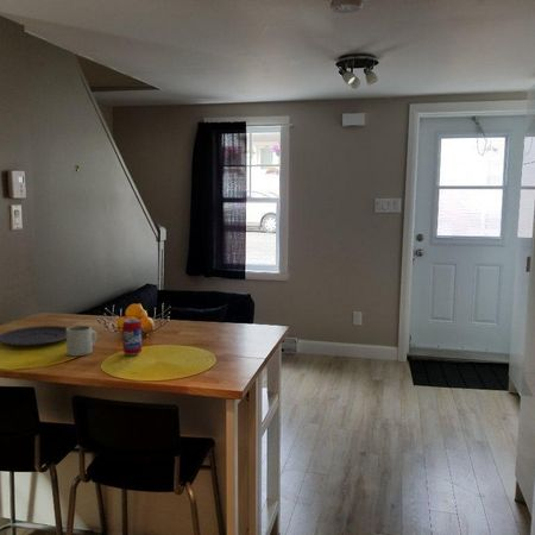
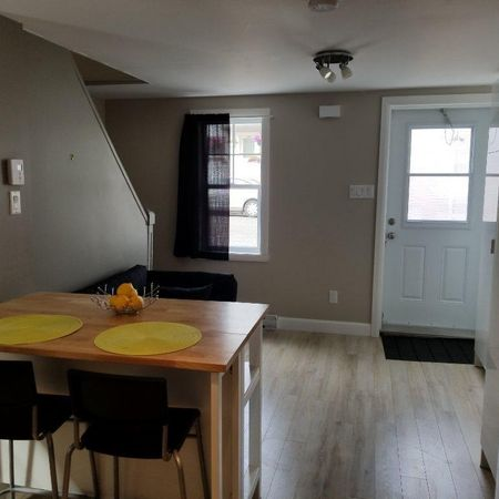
- beverage can (132, 336)
- plate (37, 336)
- mug (83, 339)
